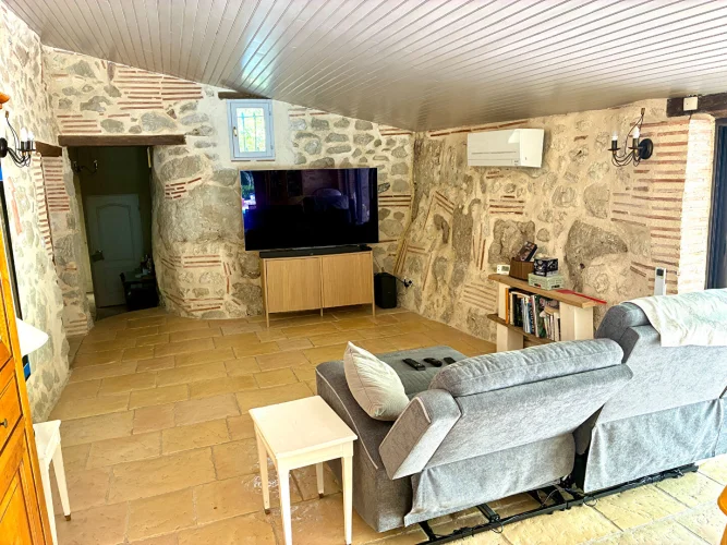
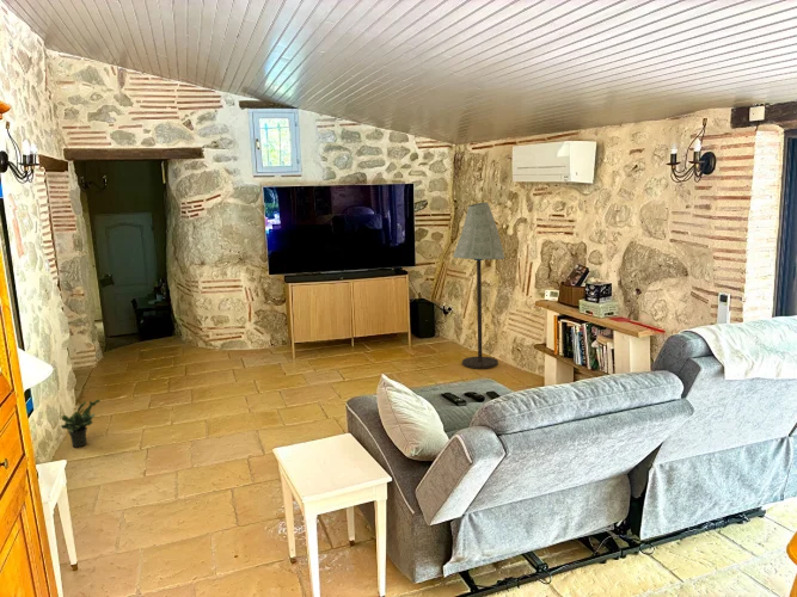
+ potted plant (82, 420)
+ floor lamp (479, 284)
